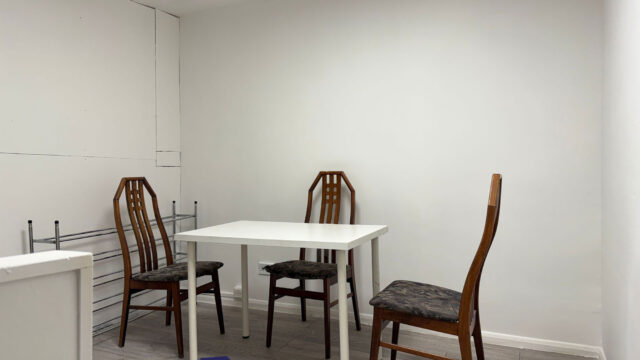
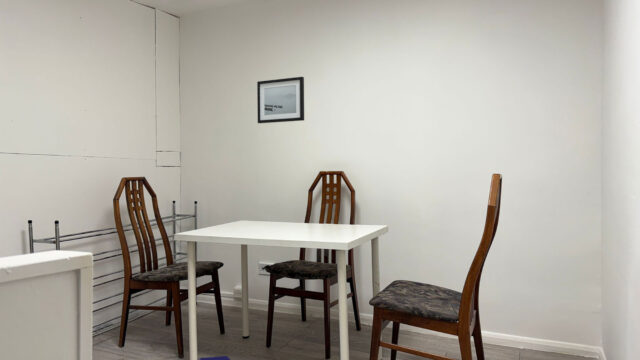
+ wall art (280, 100)
